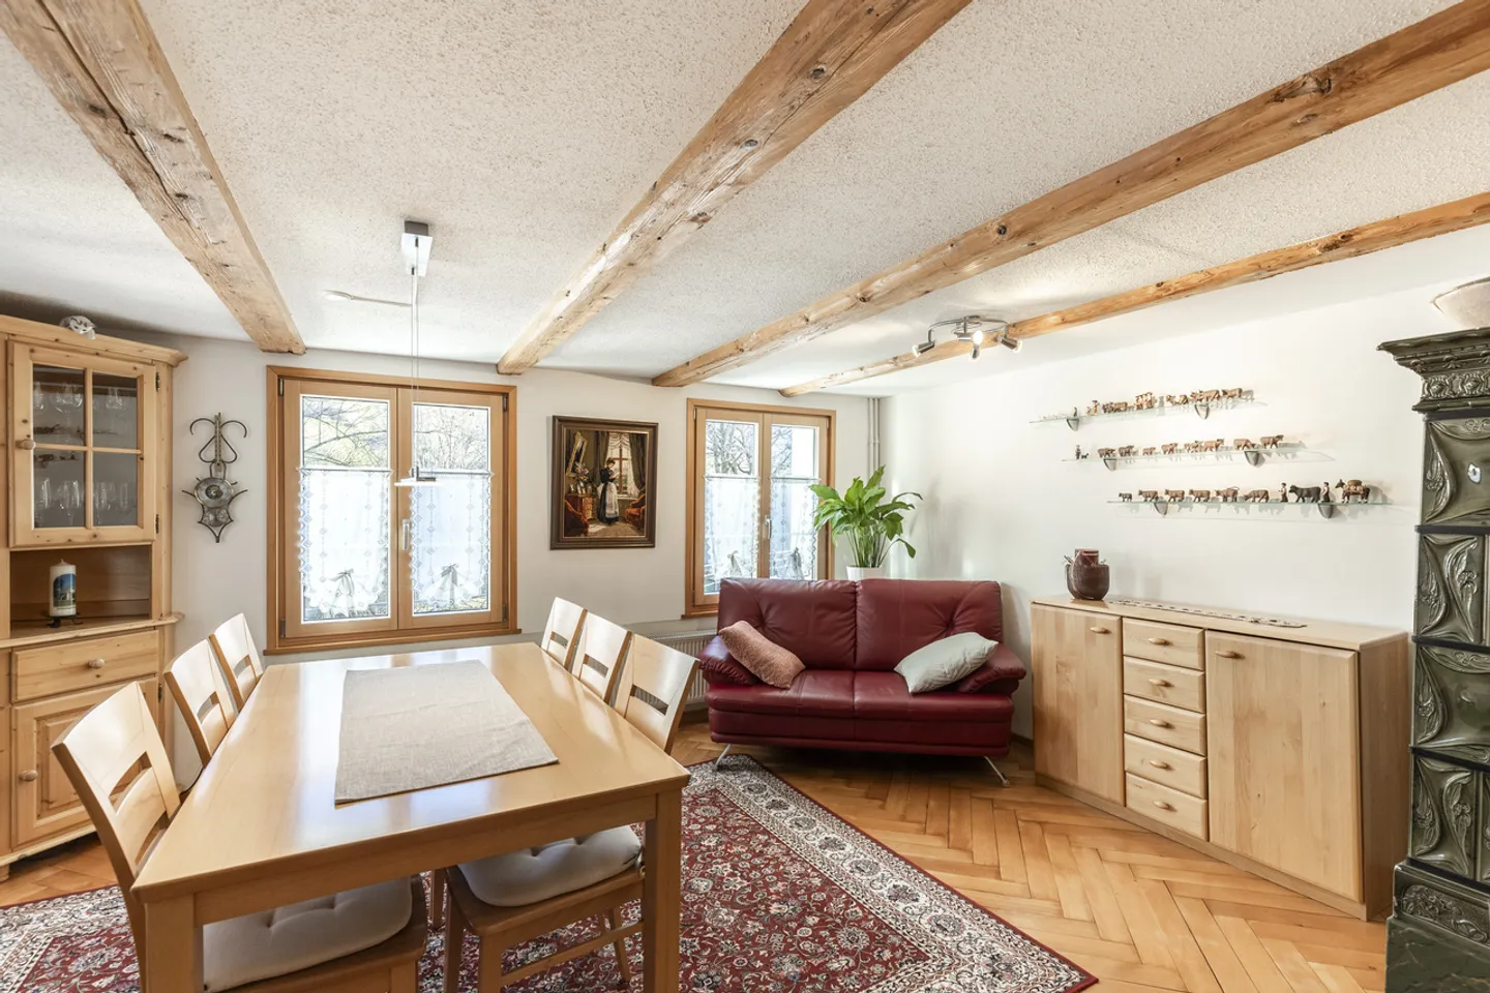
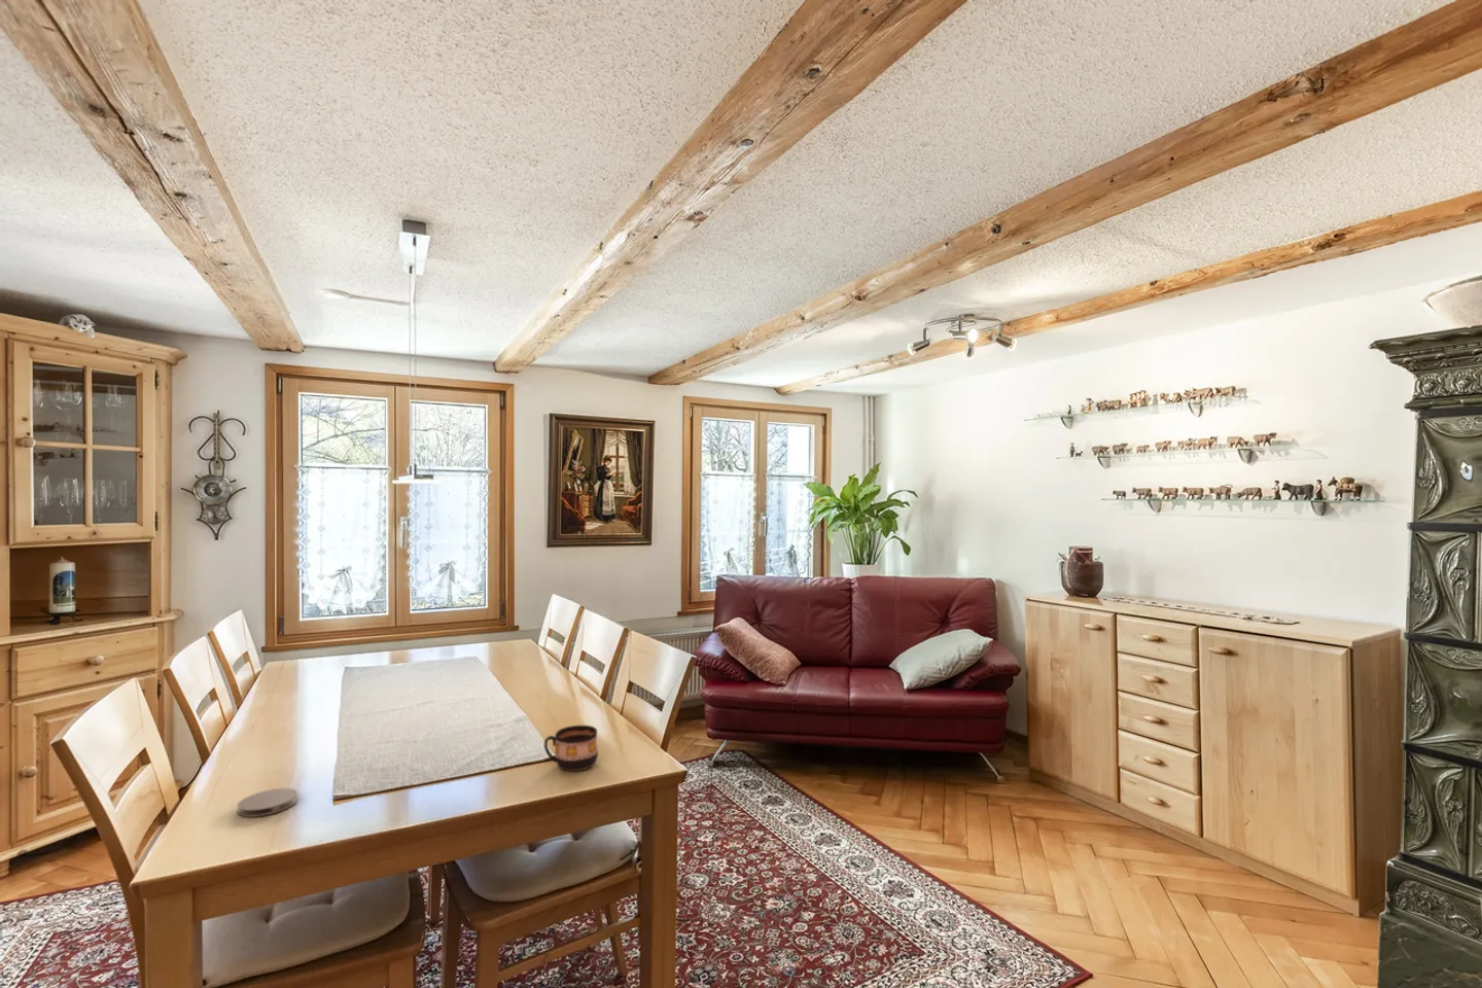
+ cup (574, 748)
+ coaster (268, 802)
